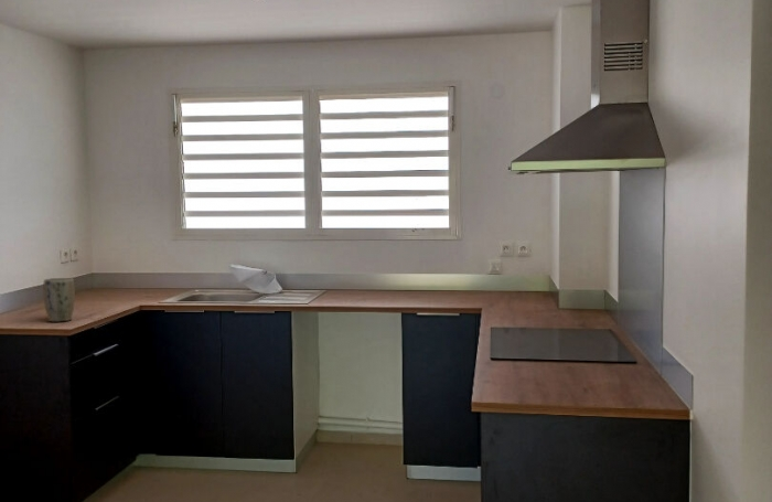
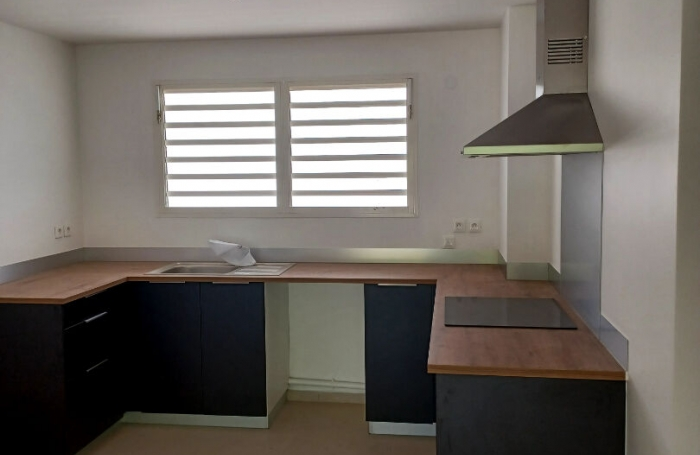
- plant pot (58, 299)
